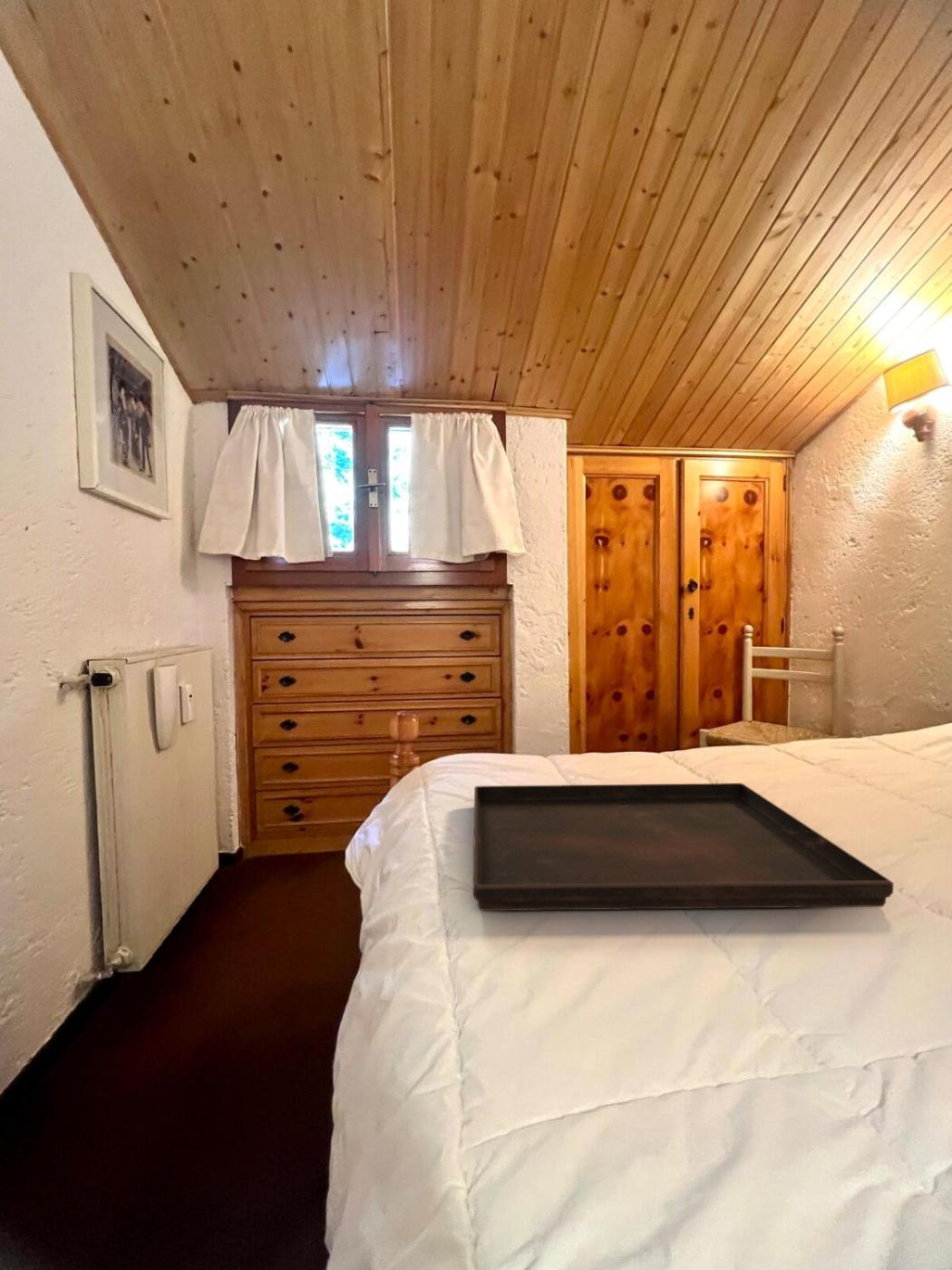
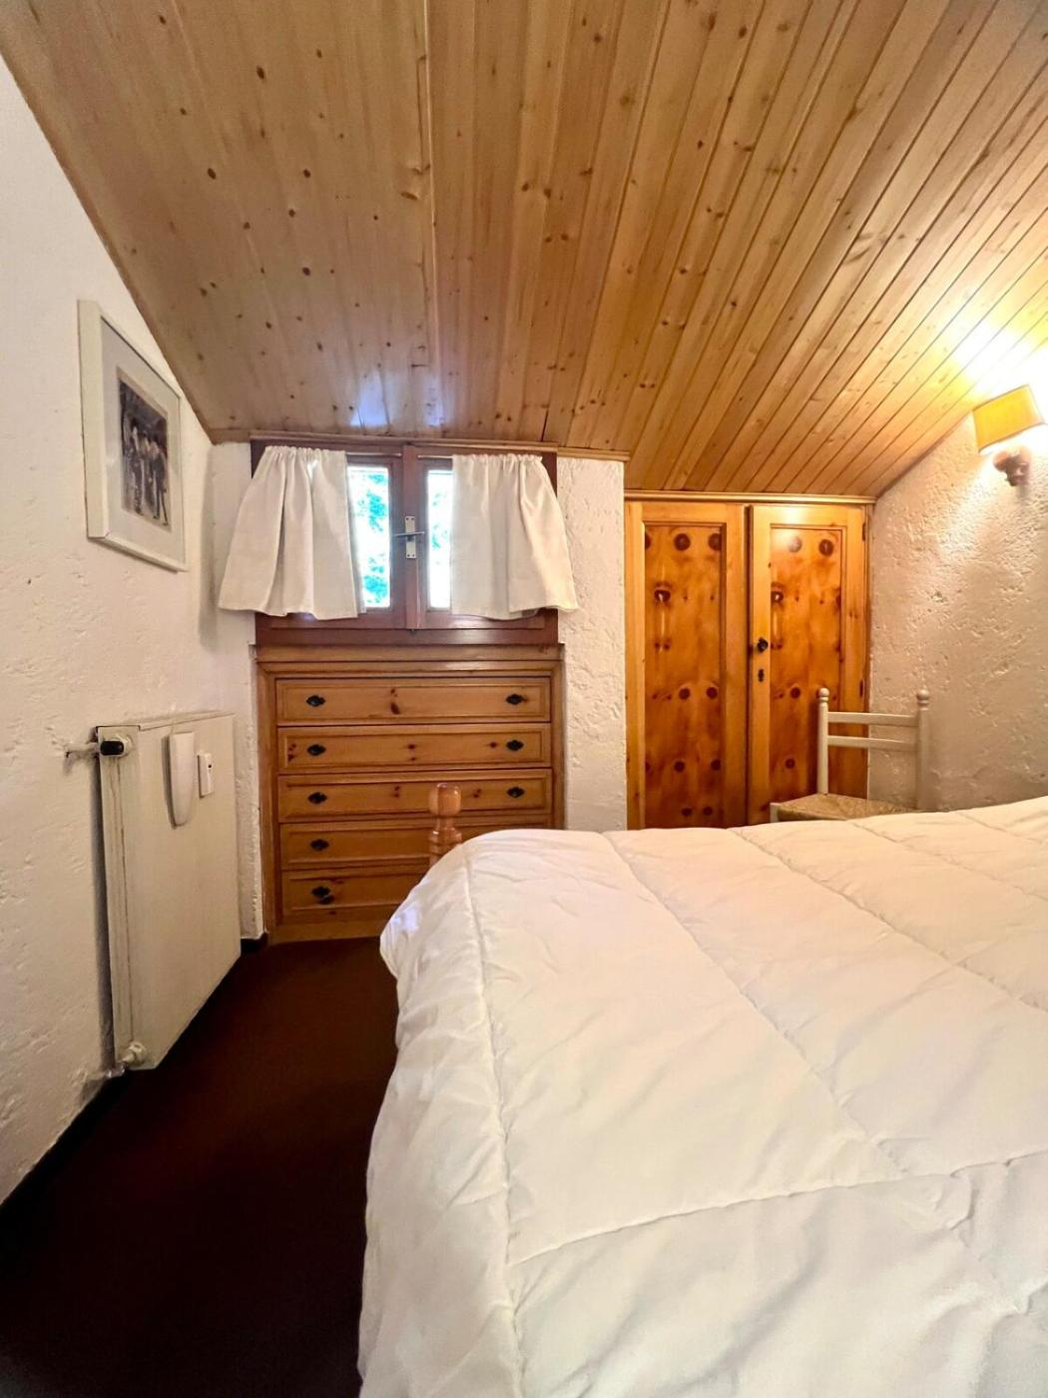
- serving tray (637, 834)
